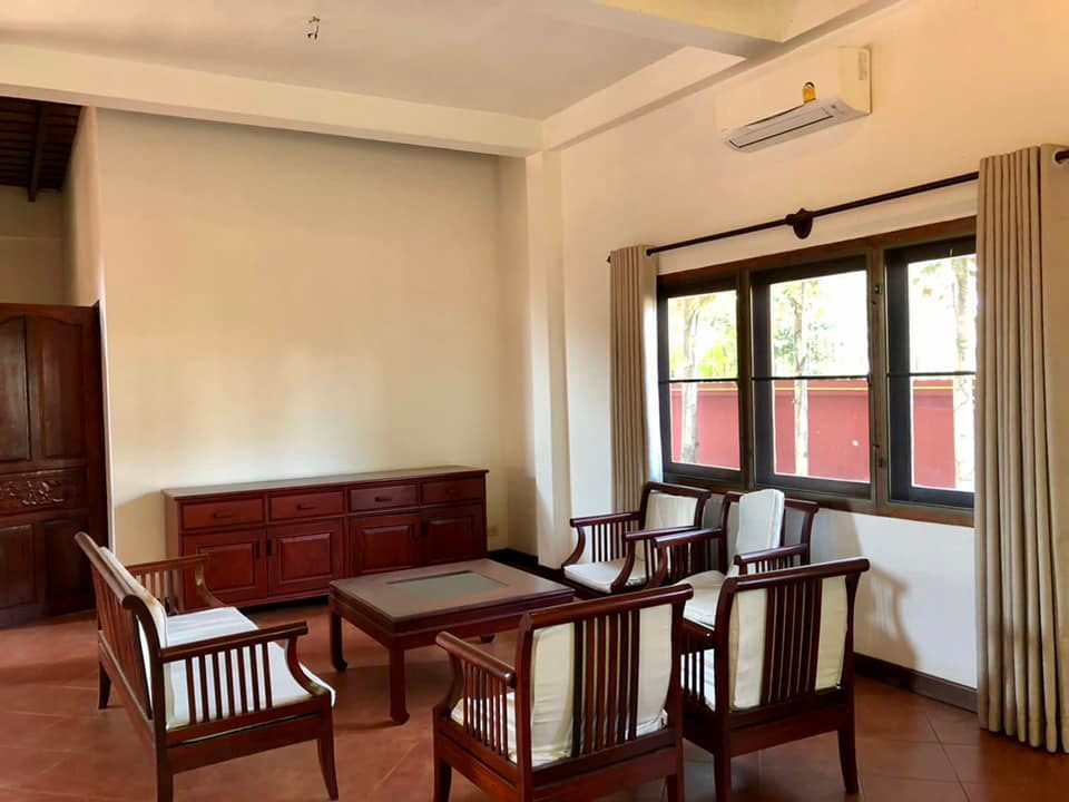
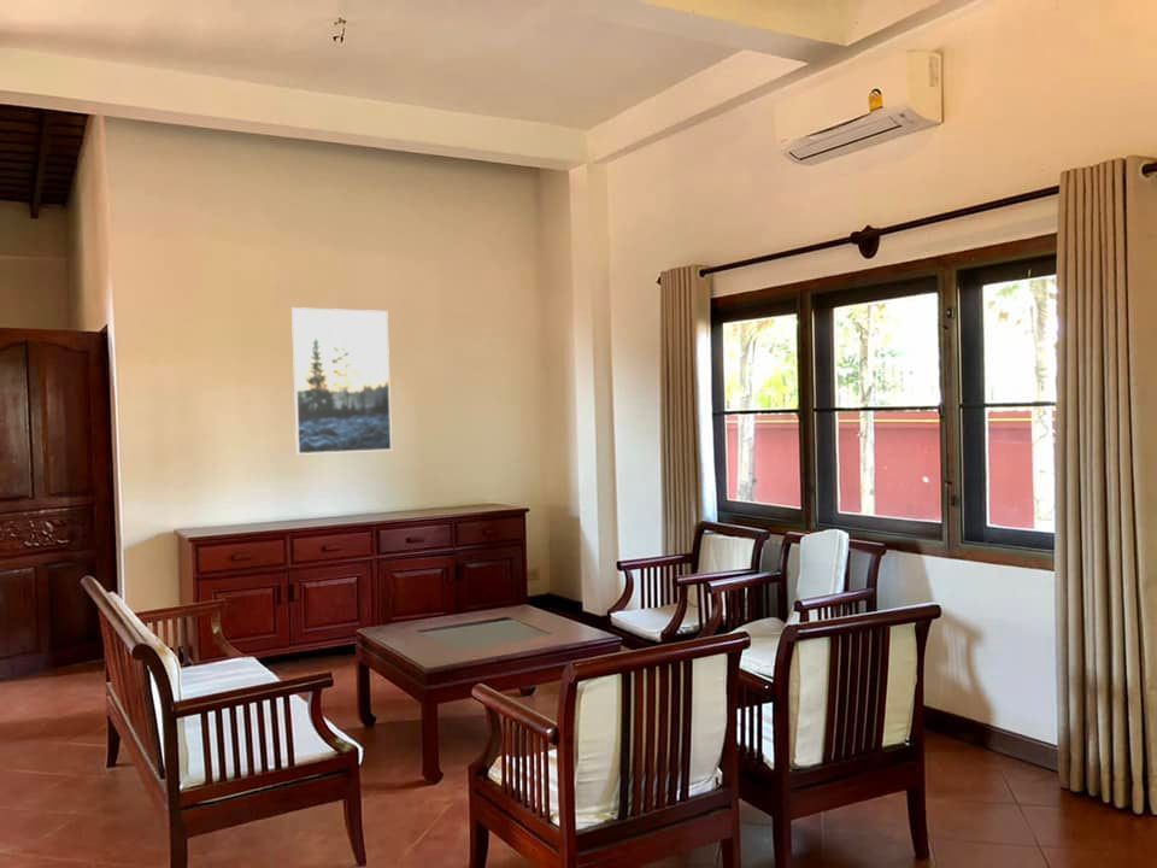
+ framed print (342, 381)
